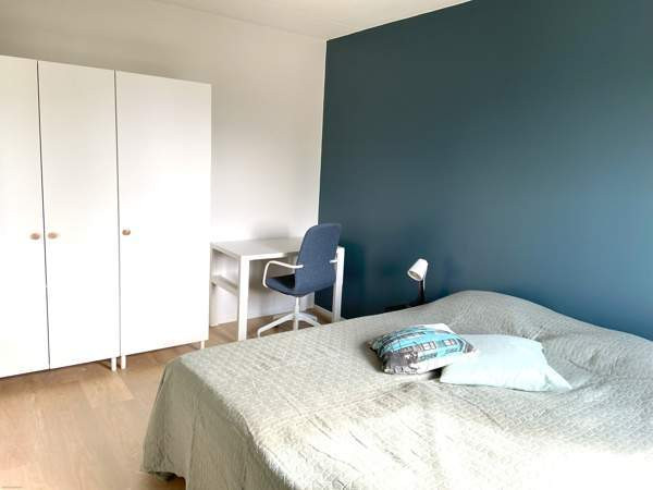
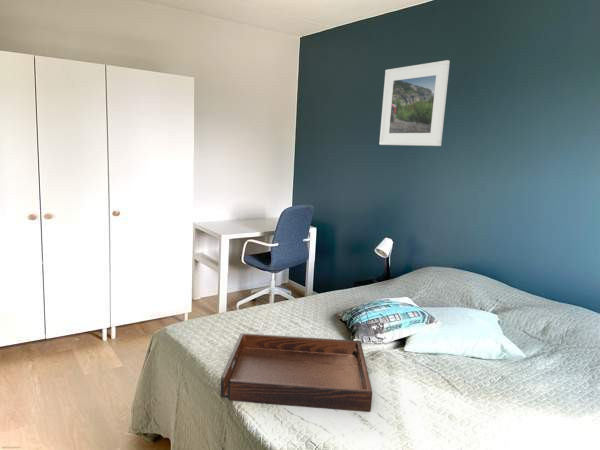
+ serving tray (297, 367)
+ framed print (411, 105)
